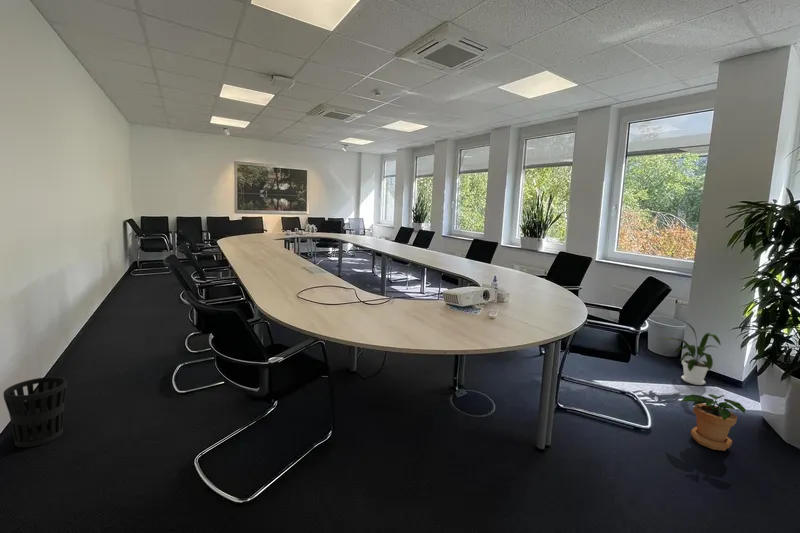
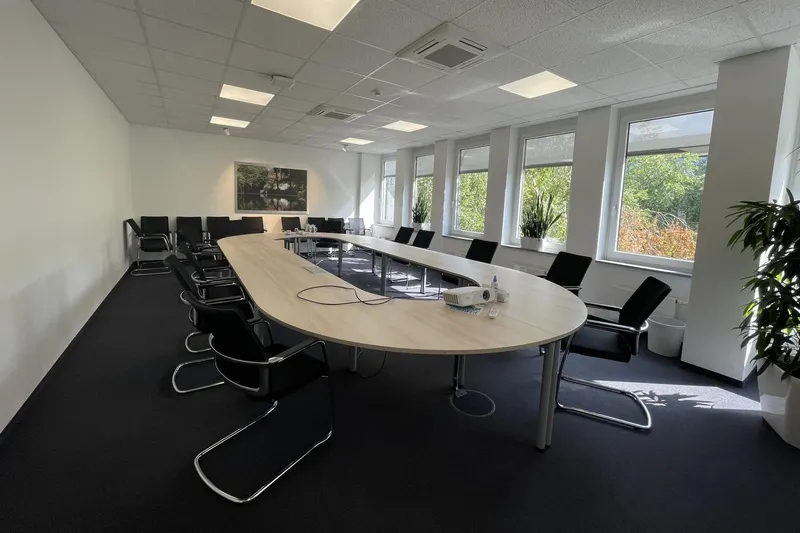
- house plant (694, 353)
- potted plant (708, 417)
- wastebasket (38, 413)
